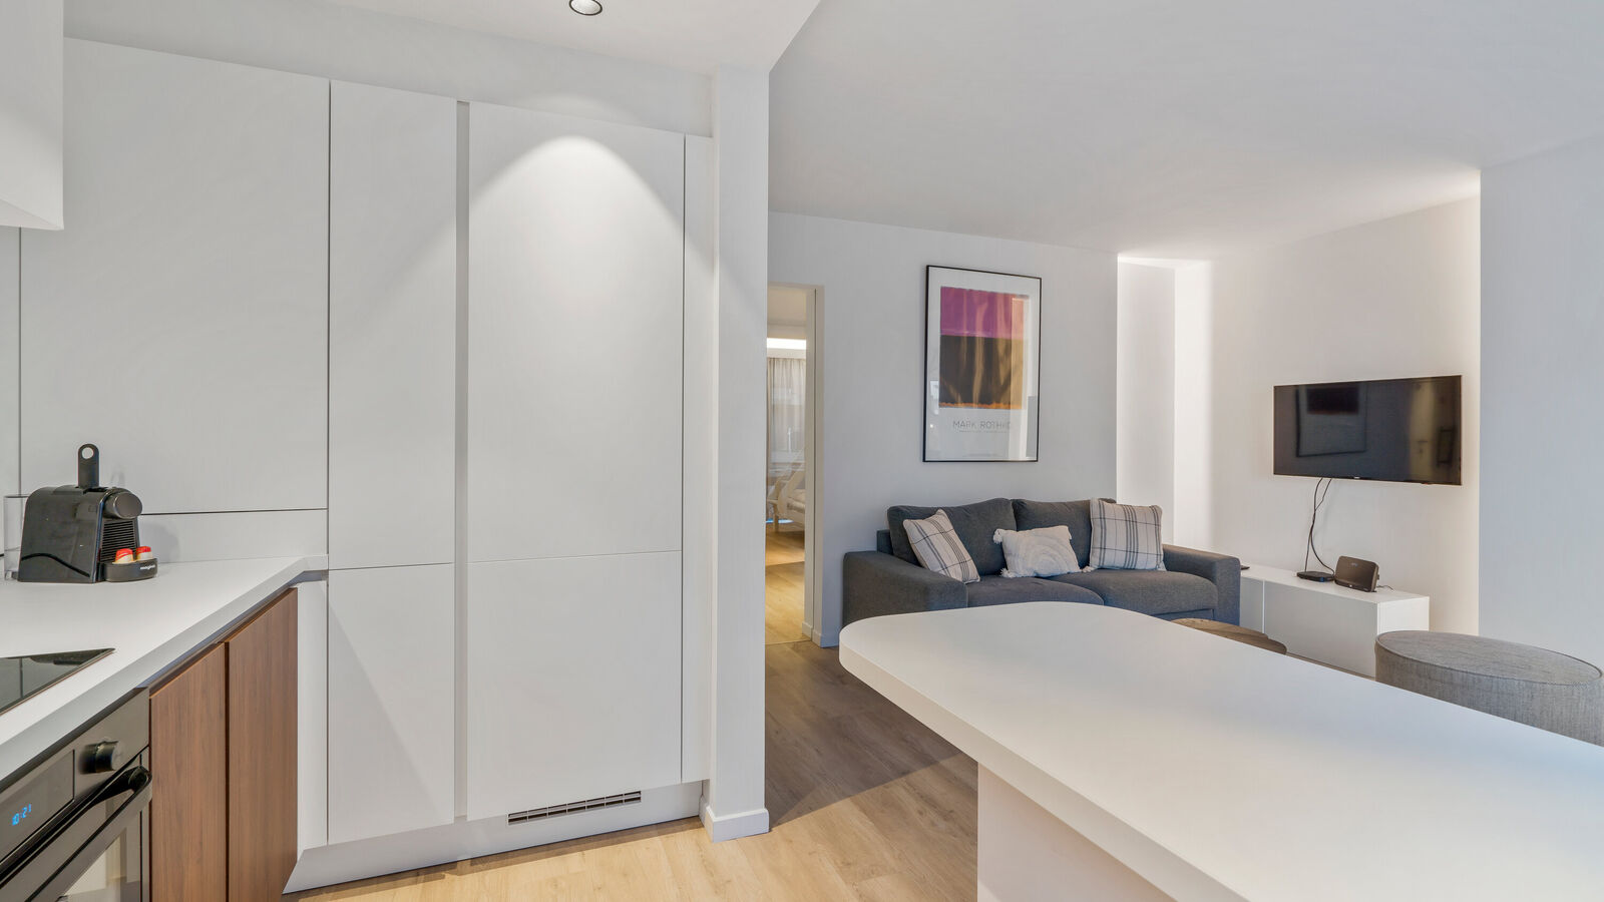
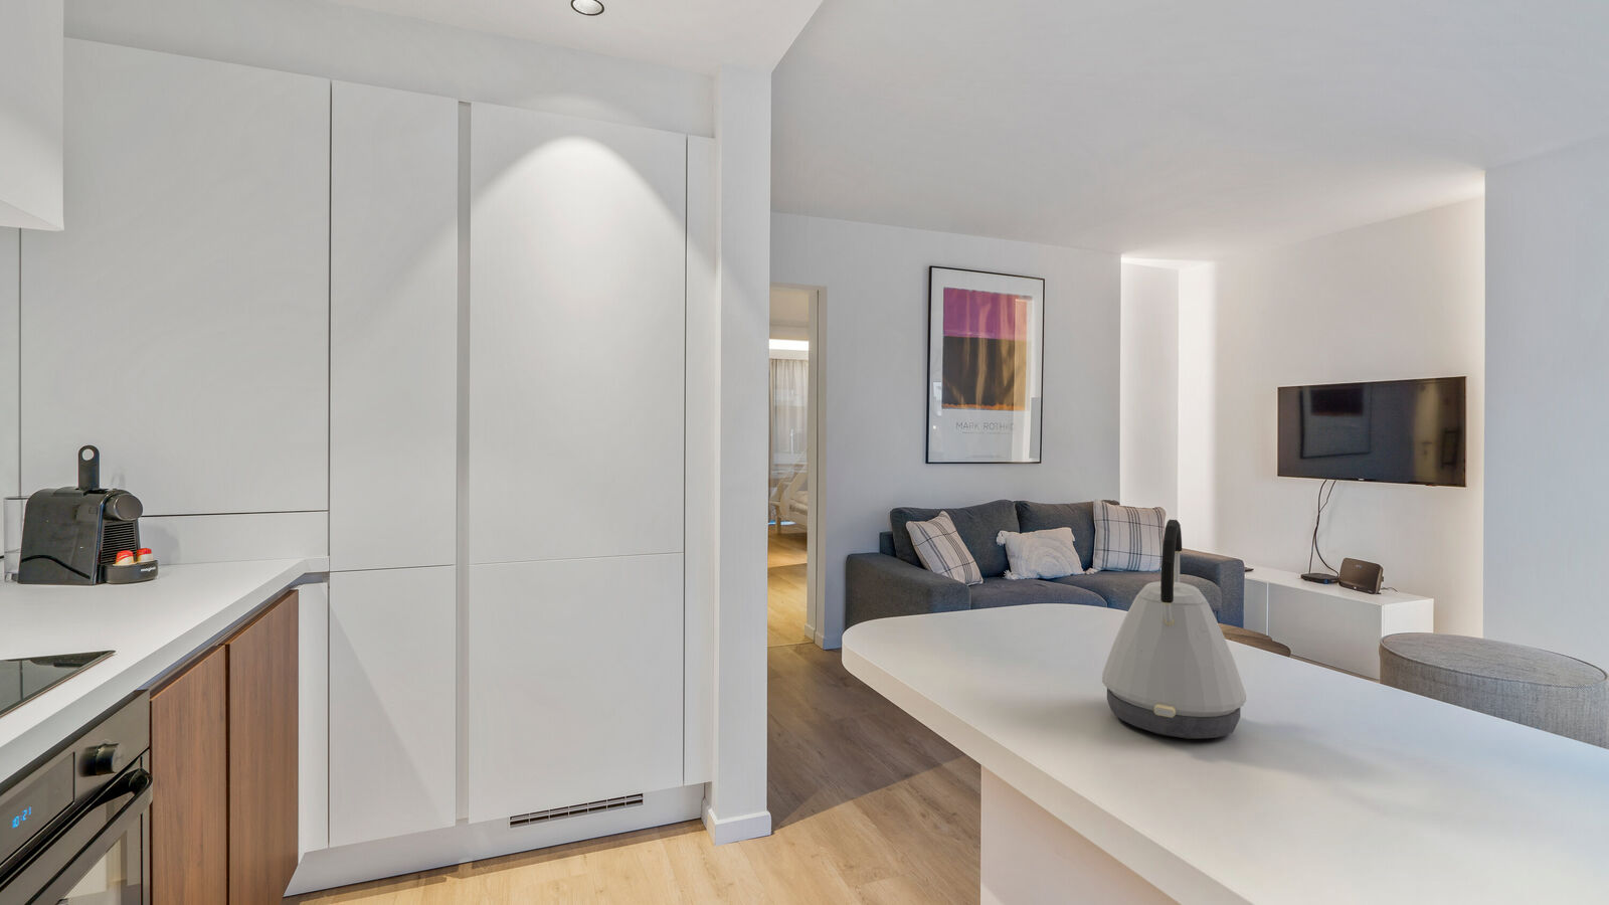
+ kettle (1171, 619)
